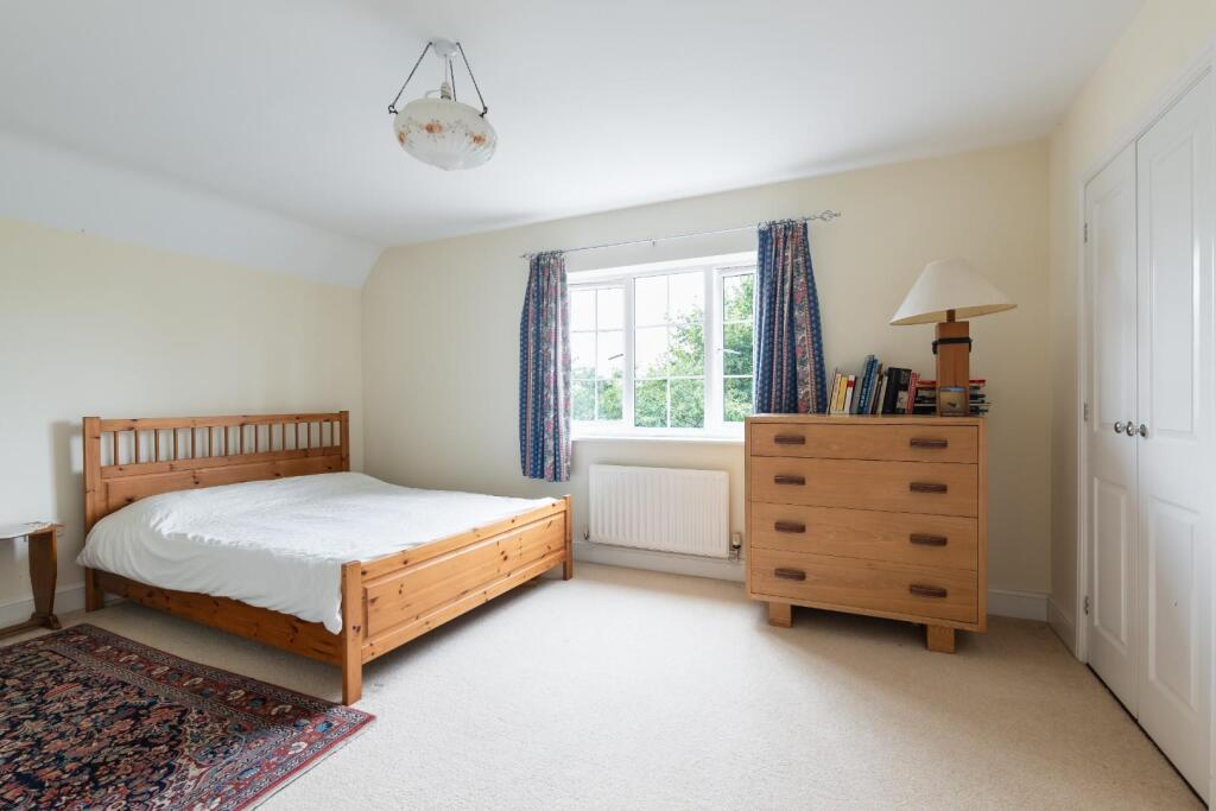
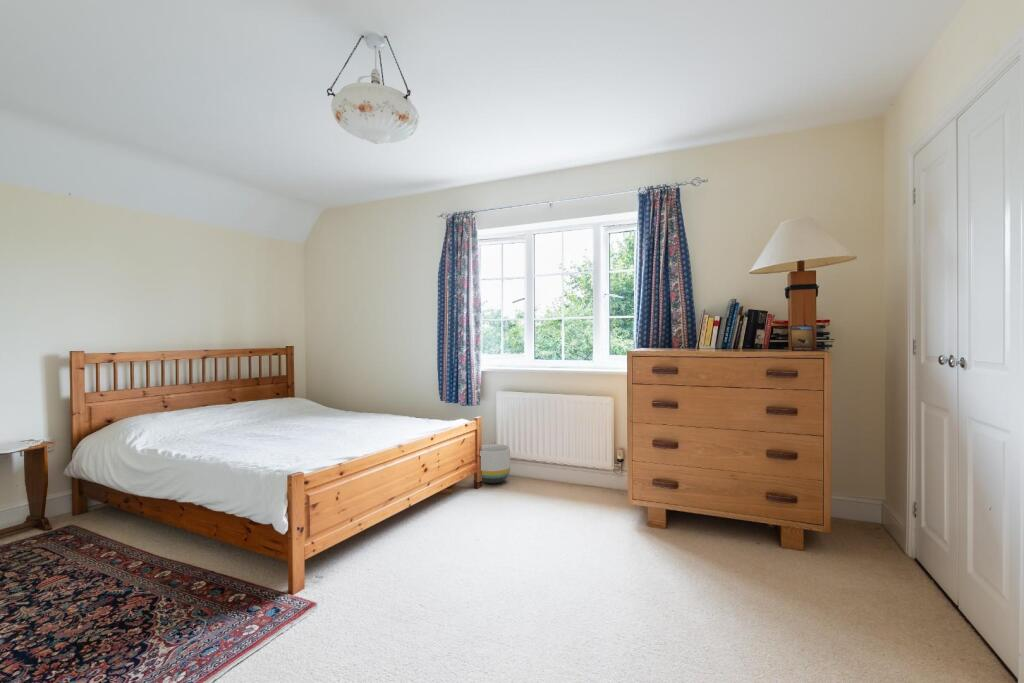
+ planter (493, 464)
